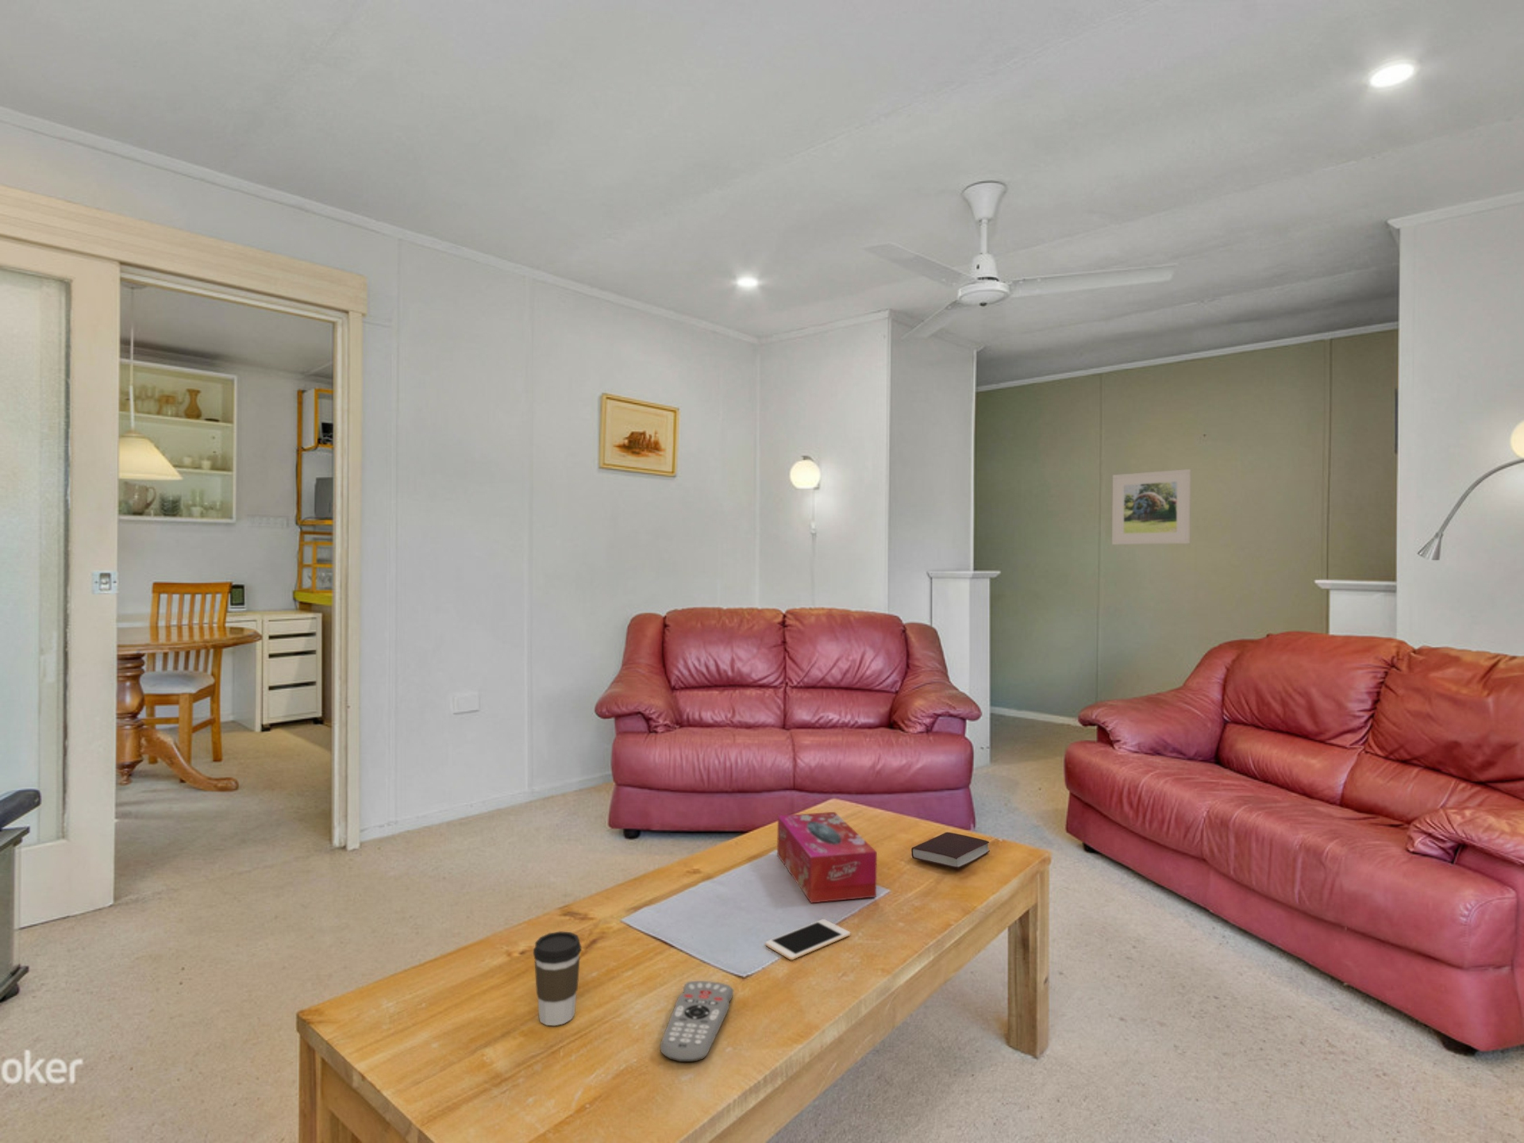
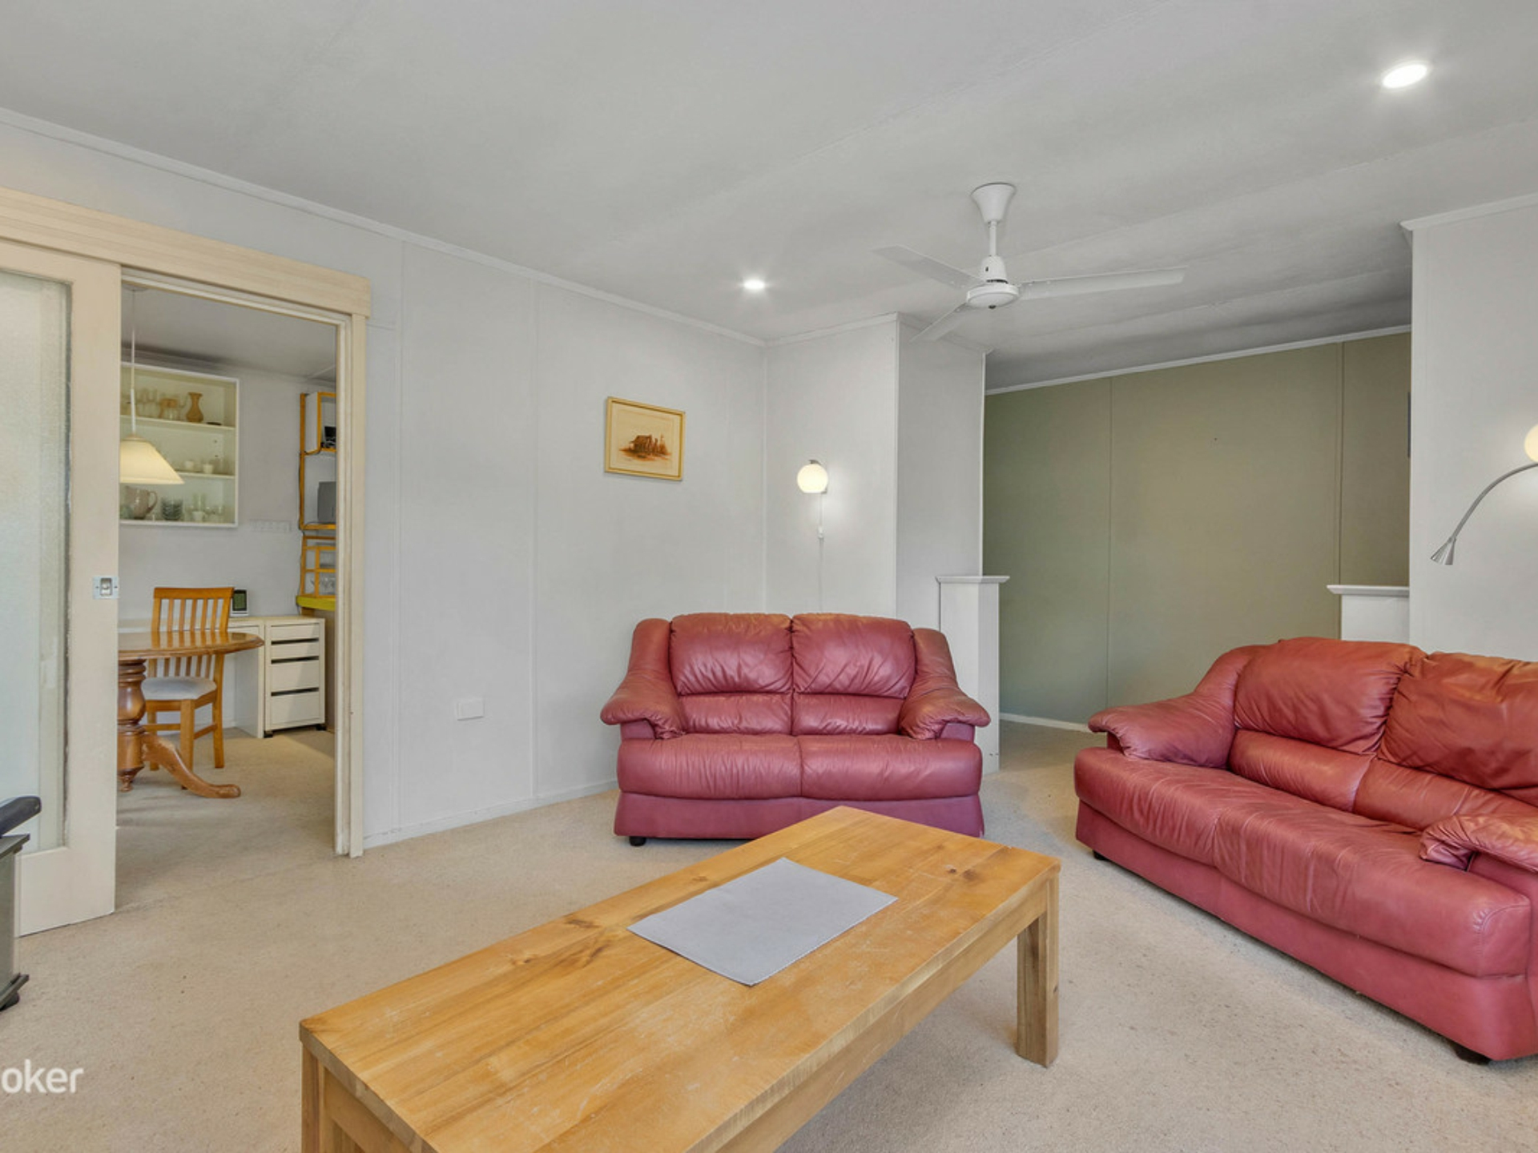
- coffee cup (557, 977)
- tissue box (823, 854)
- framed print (1150, 508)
- cell phone (808, 938)
- book (950, 849)
- remote control (696, 1019)
